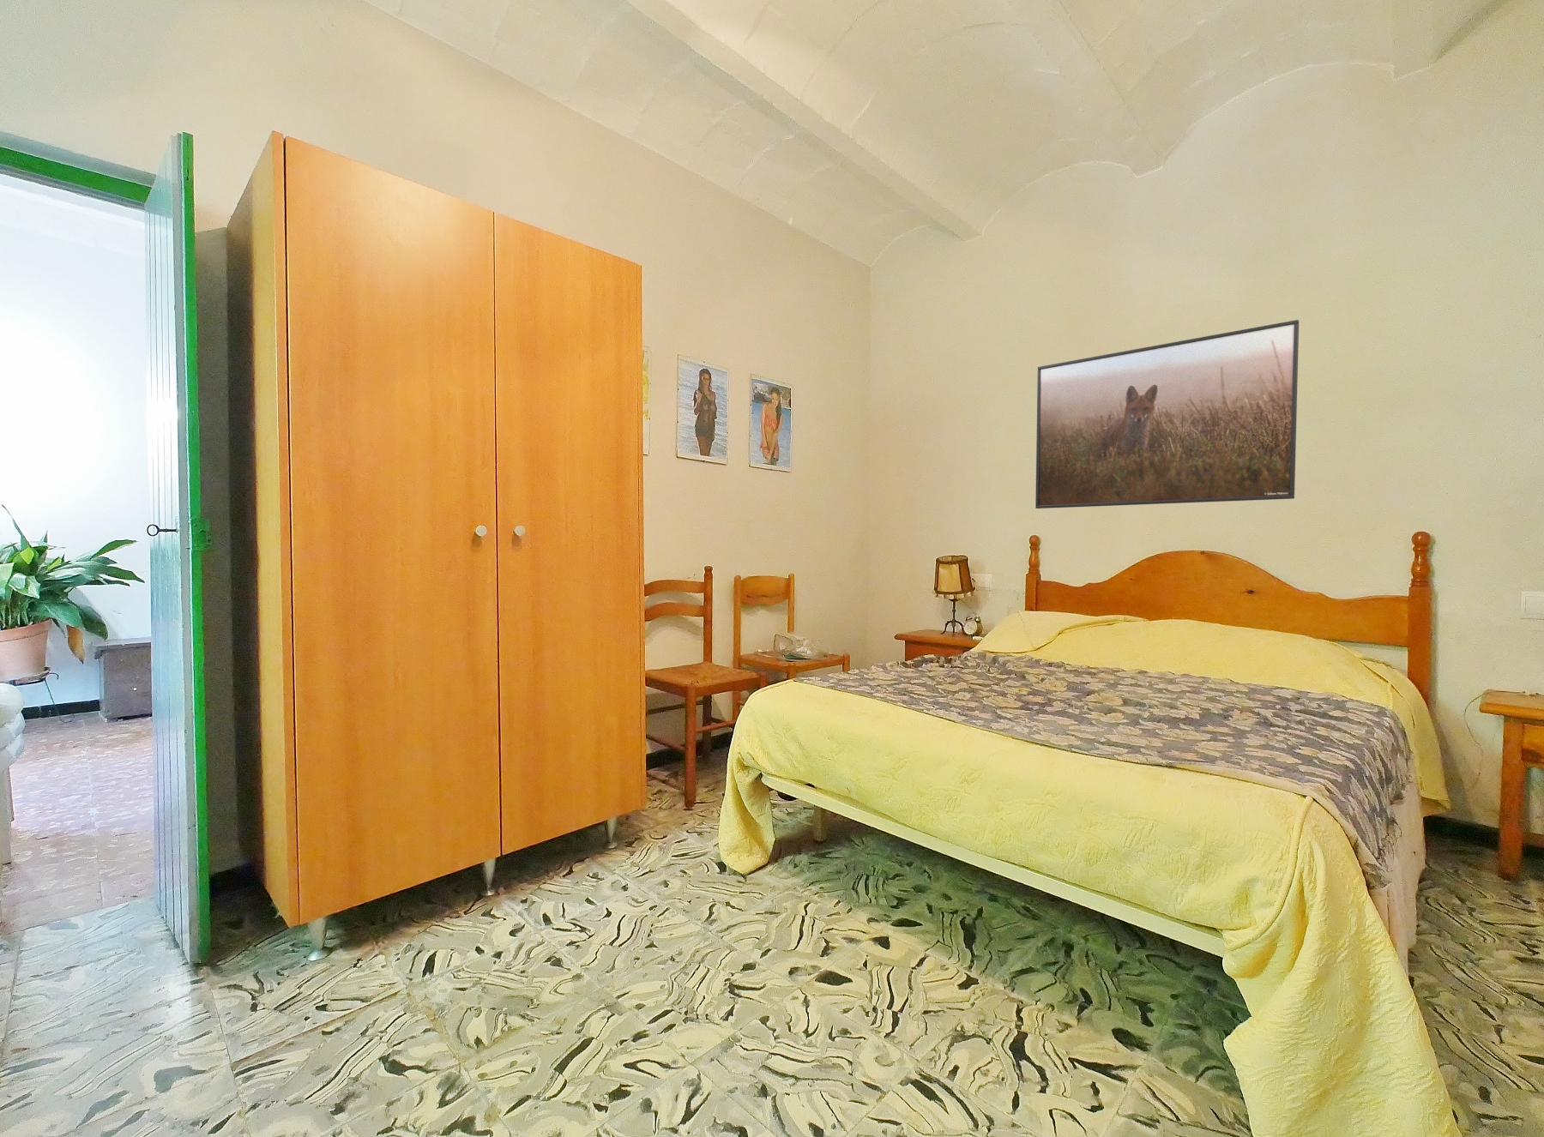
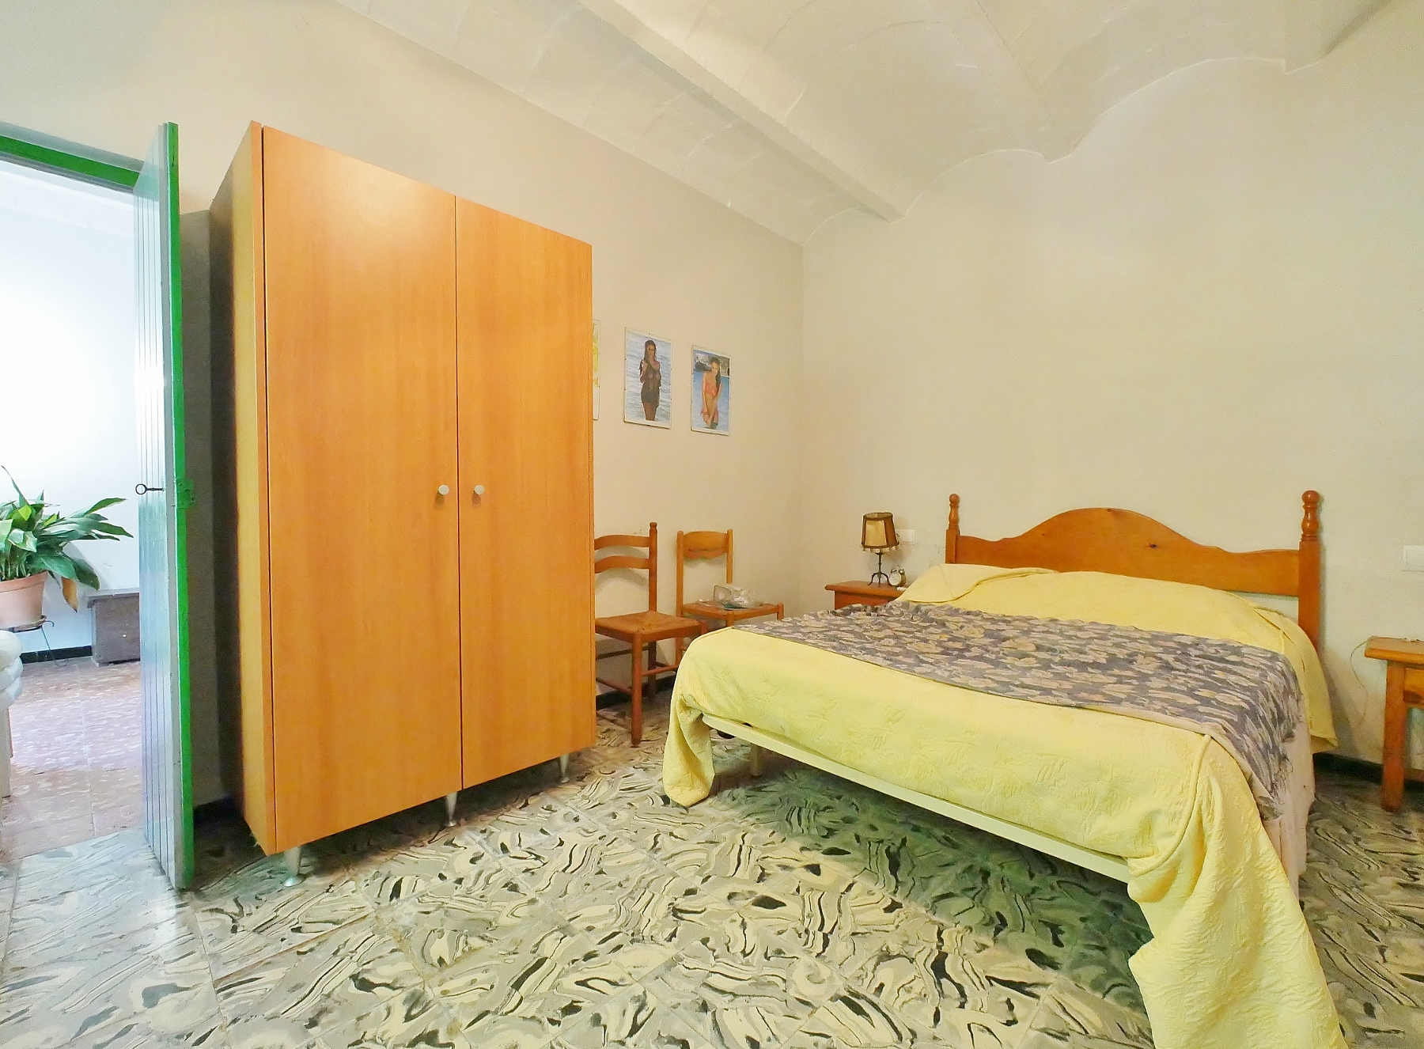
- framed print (1151, 425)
